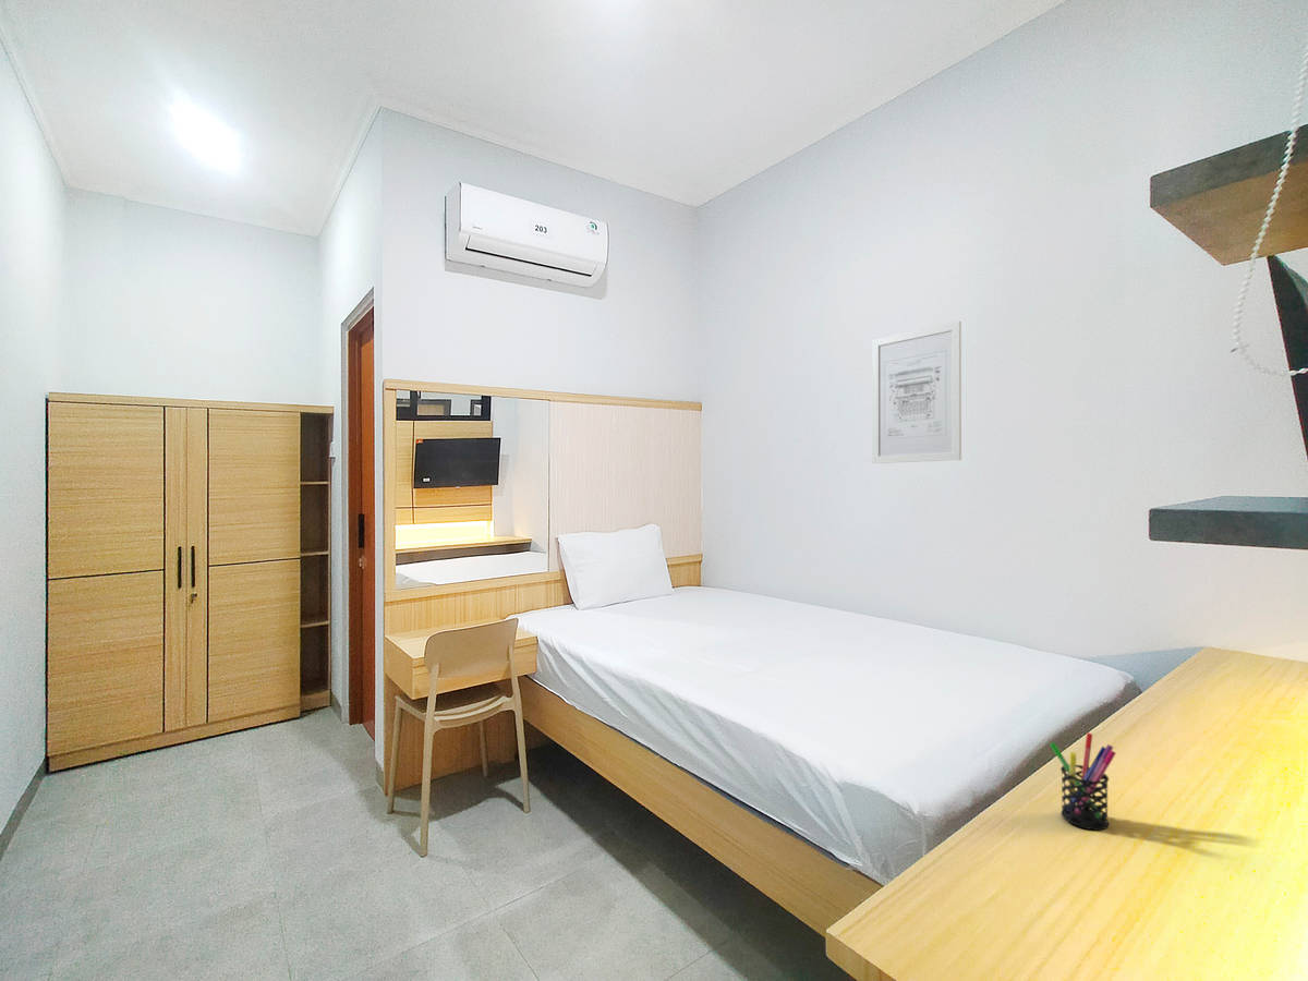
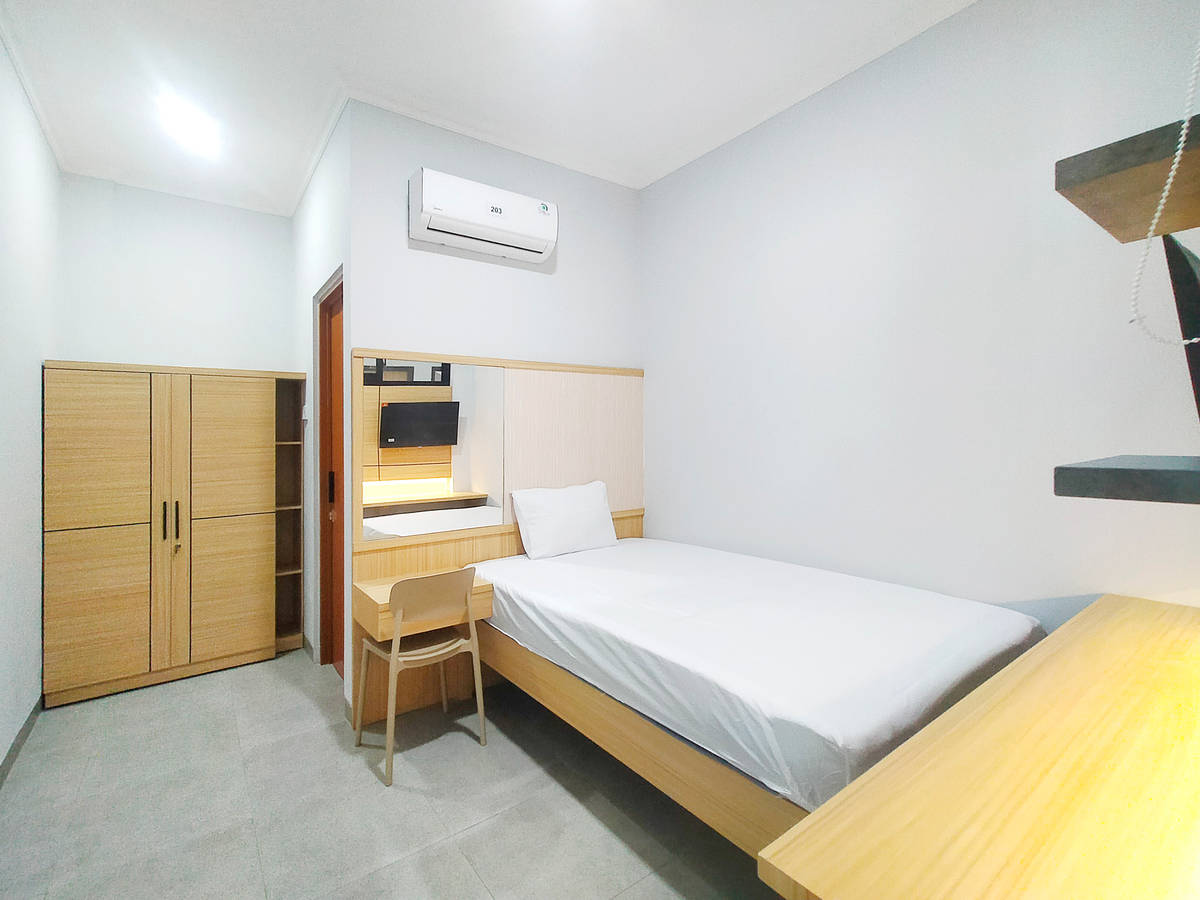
- wall art (913, 396)
- pen holder (1079, 776)
